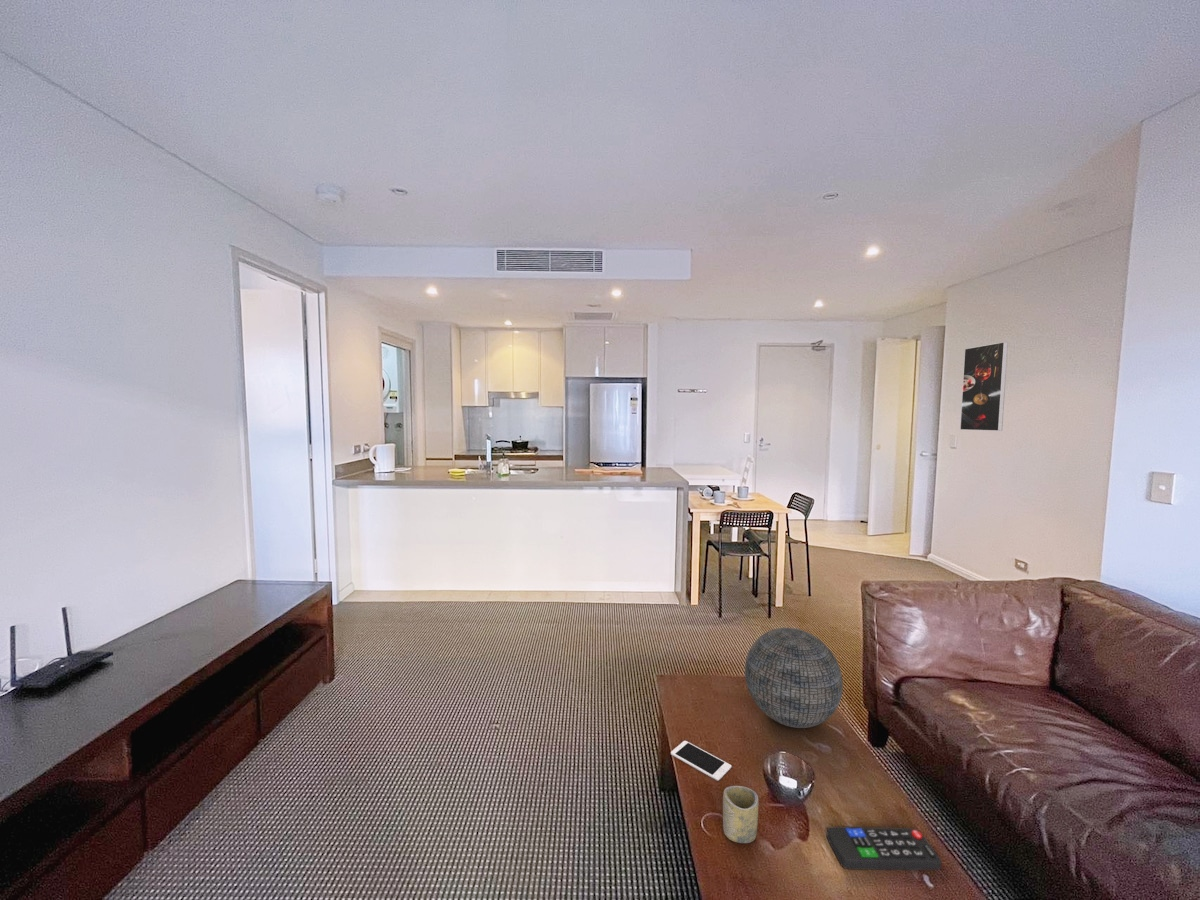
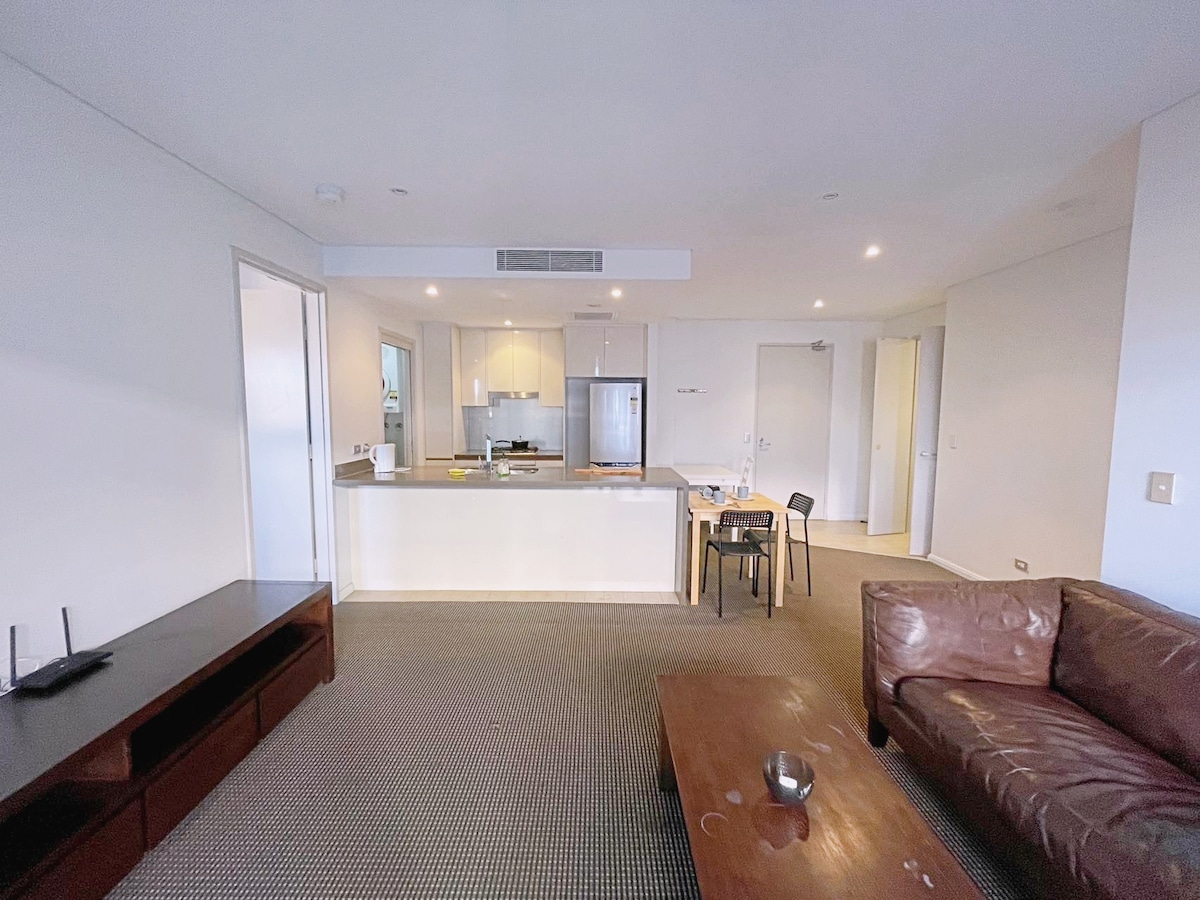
- remote control (881, 847)
- cup (740, 814)
- decorative orb (792, 675)
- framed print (982, 388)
- cell phone (700, 759)
